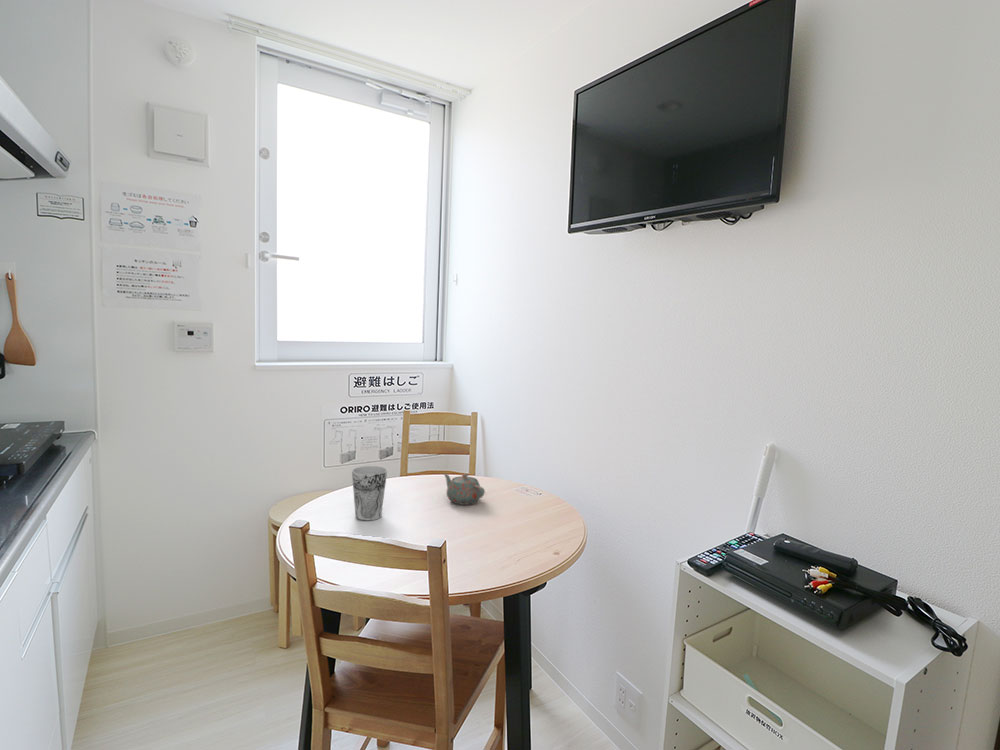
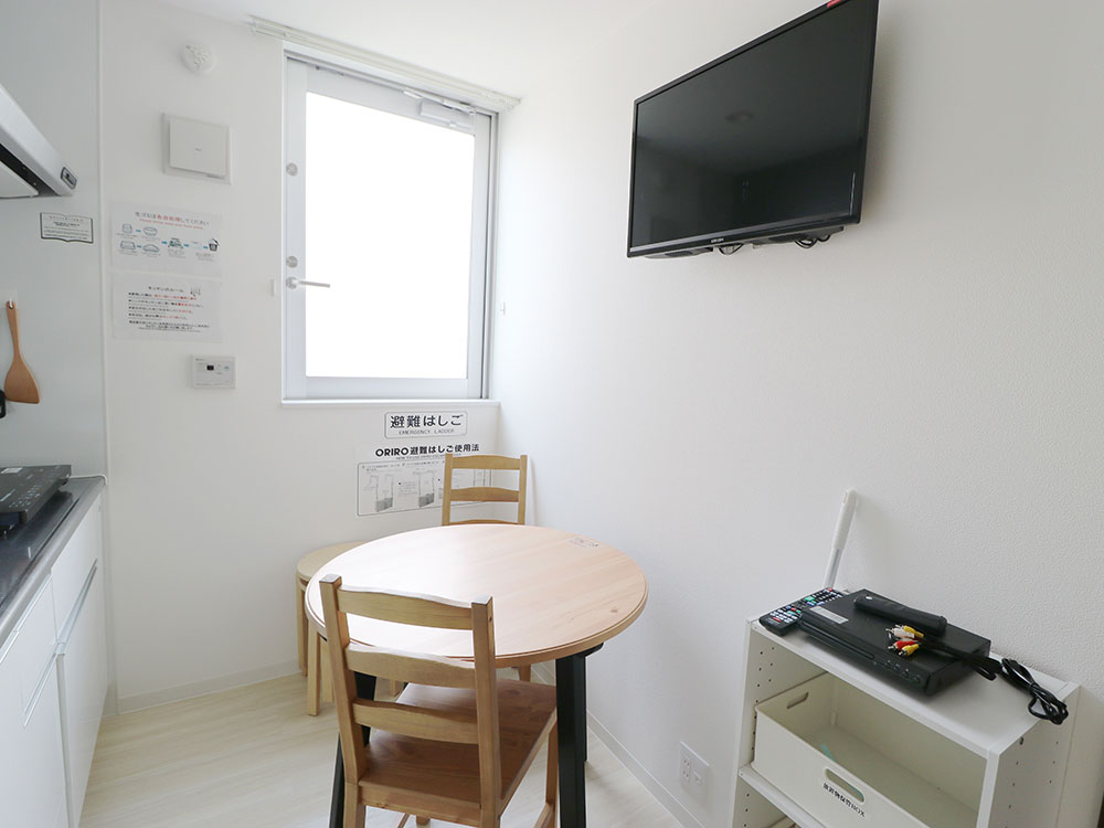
- cup (369, 493)
- teapot (463, 487)
